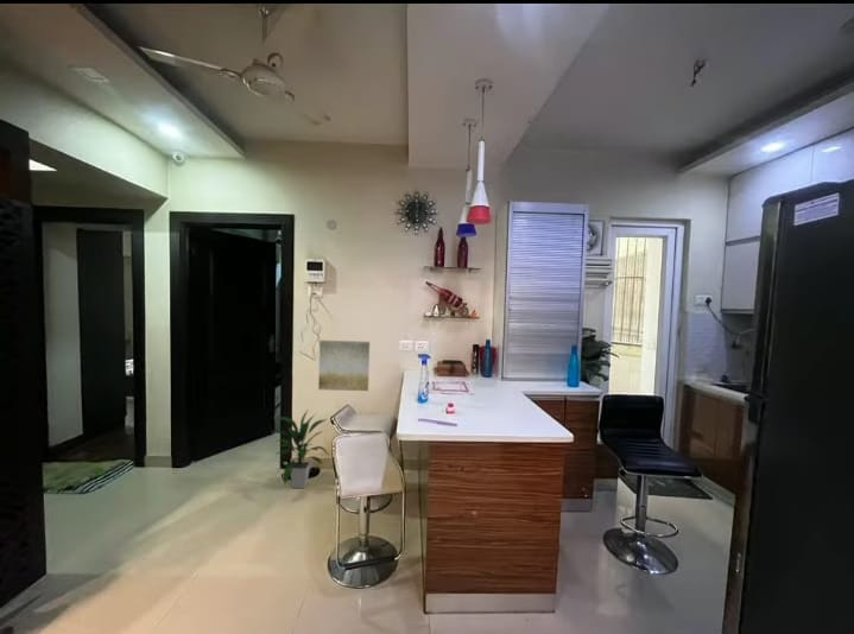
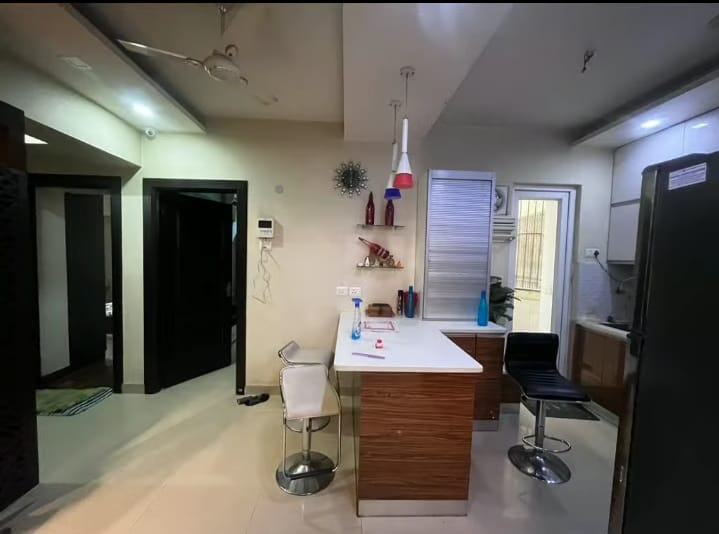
- wall art (343, 364)
- indoor plant (298, 448)
